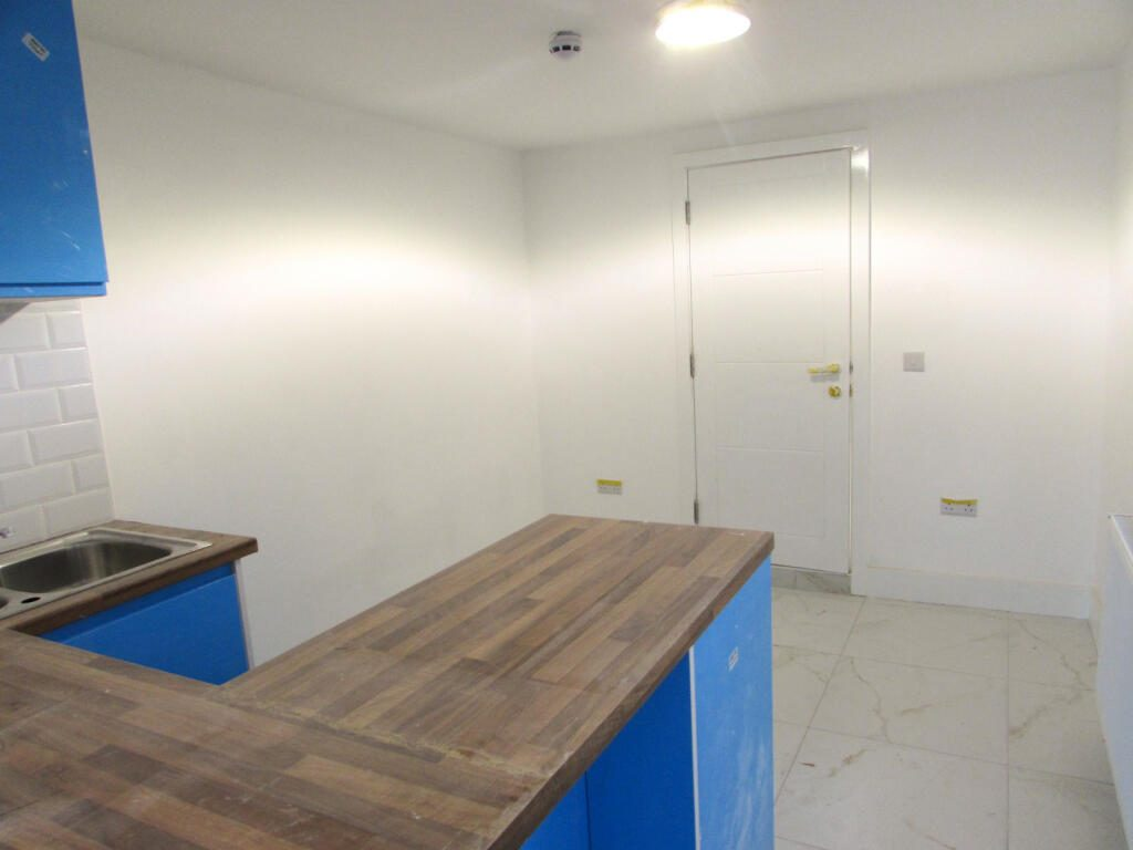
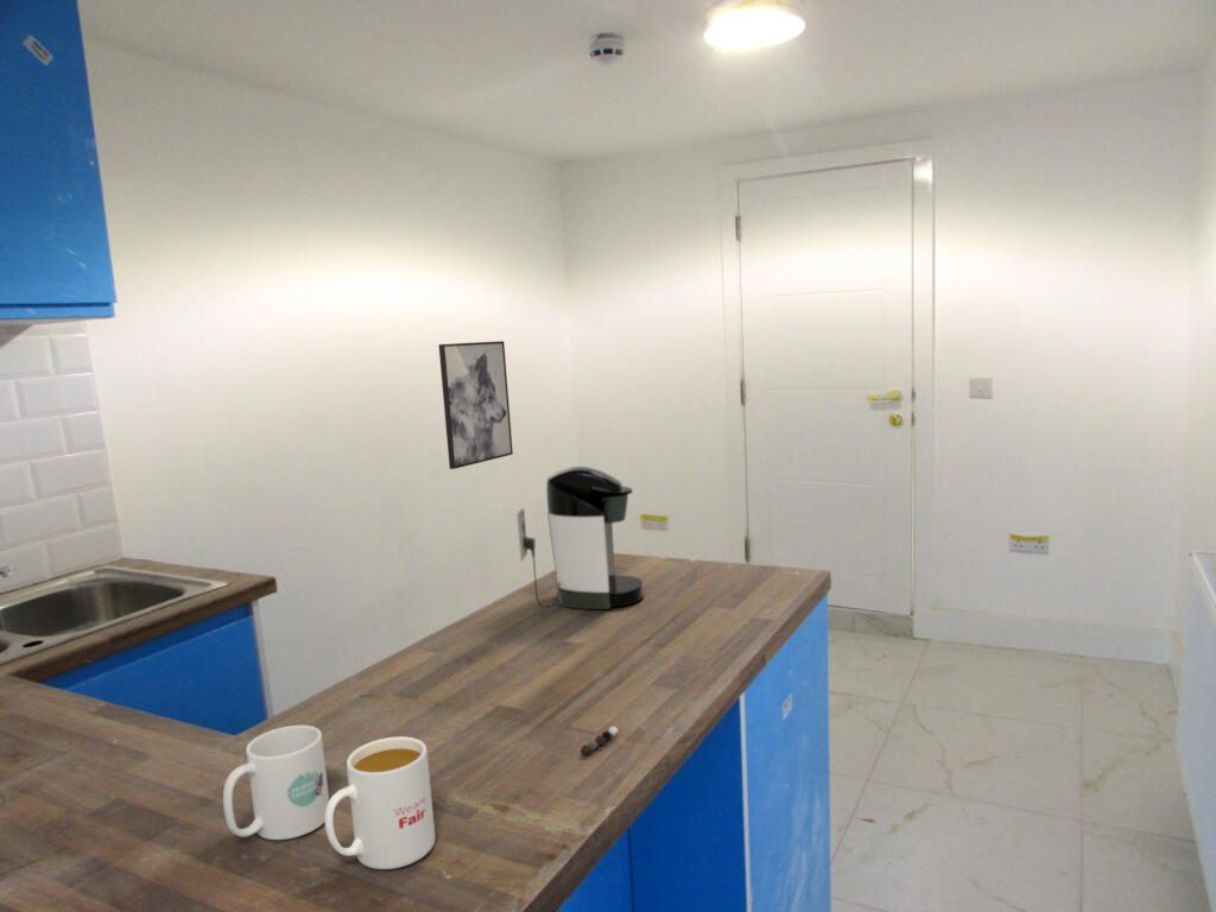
+ pepper shaker (600, 740)
+ mug (274, 786)
+ mug (378, 808)
+ wall art (477, 403)
+ coffee maker (585, 539)
